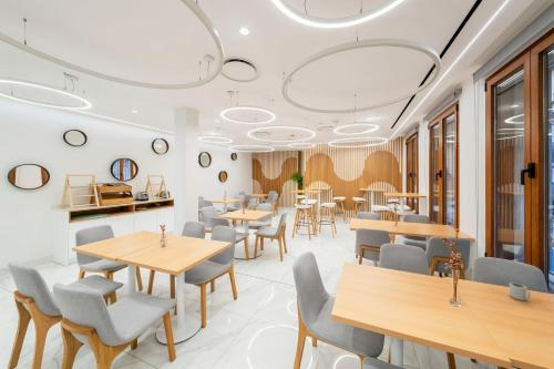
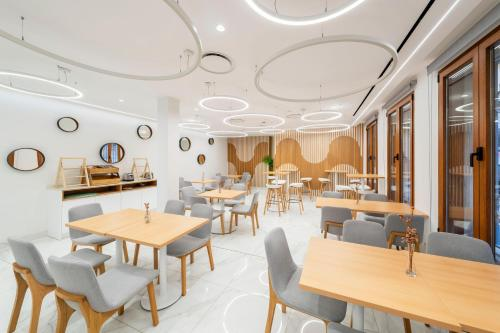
- cup (520, 291)
